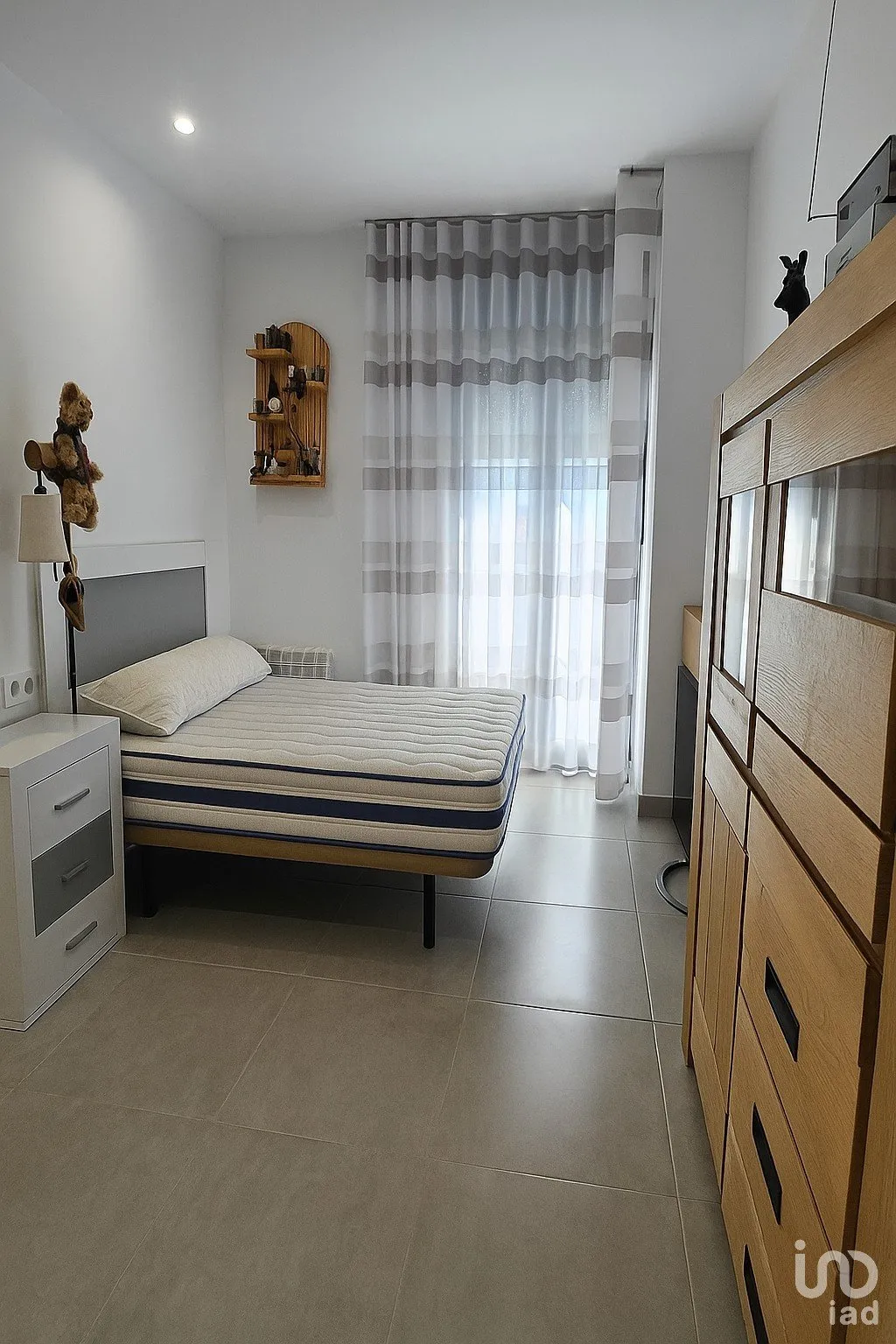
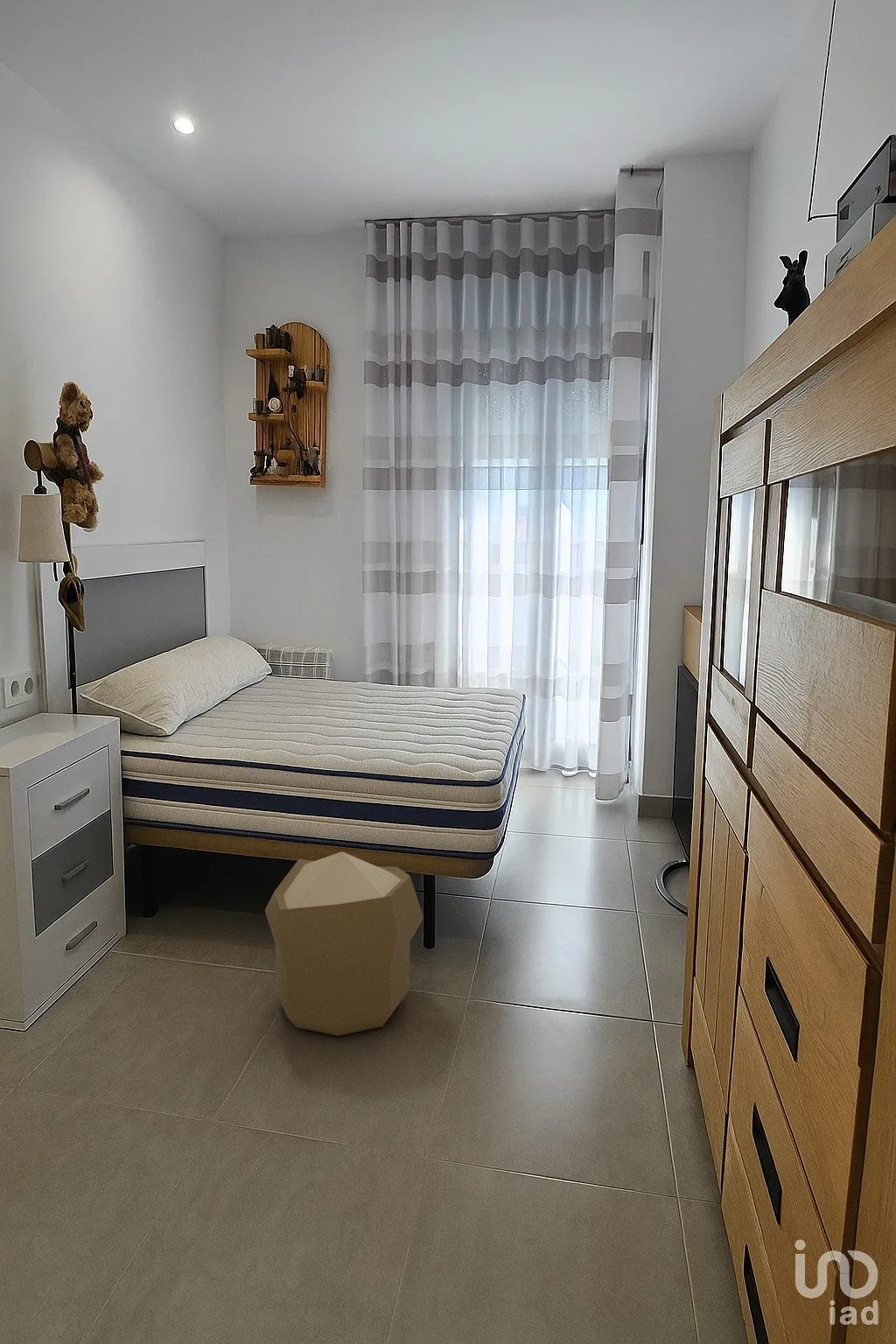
+ pouf (342, 928)
